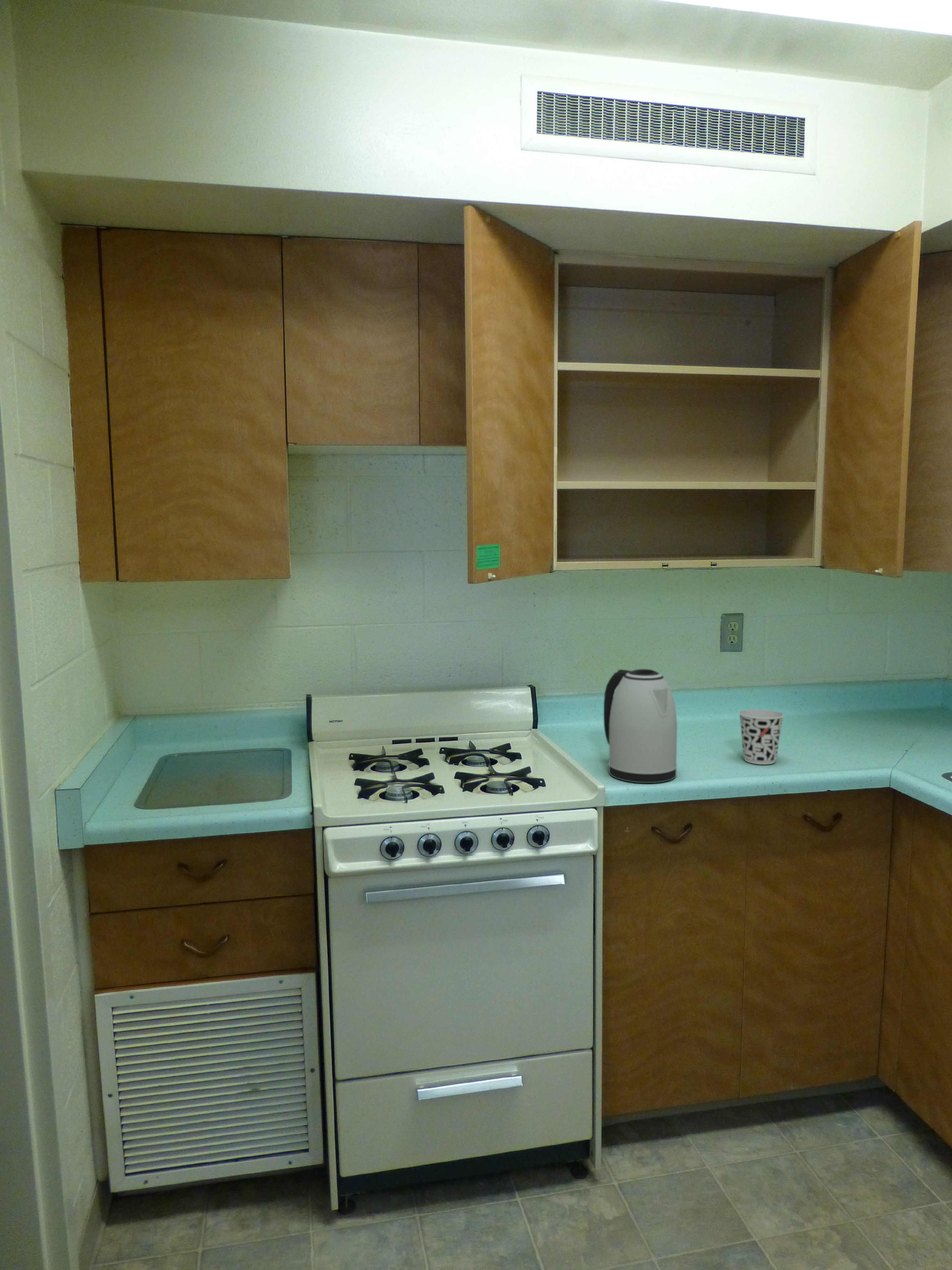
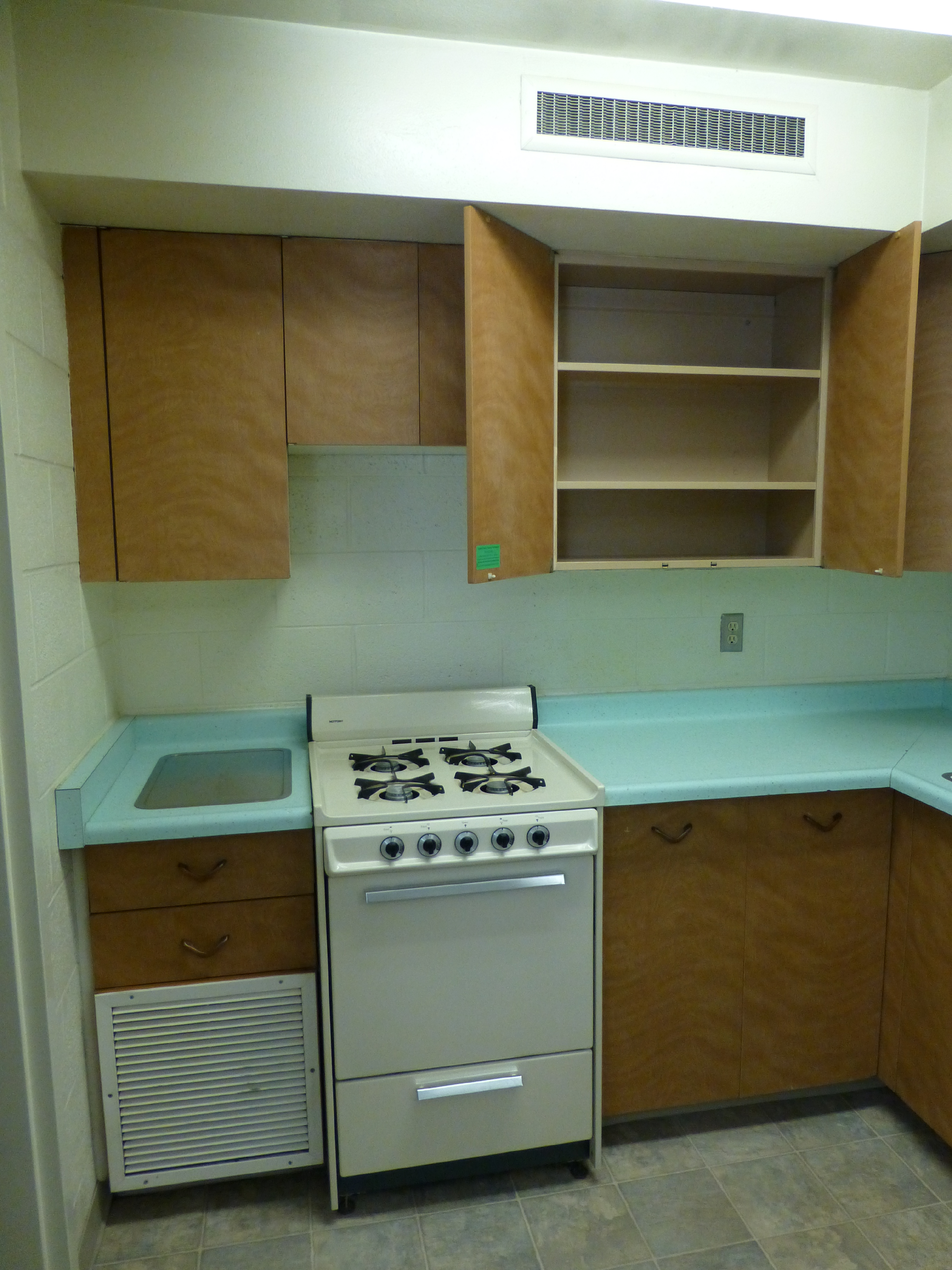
- kettle (635, 719)
- cup (760, 737)
